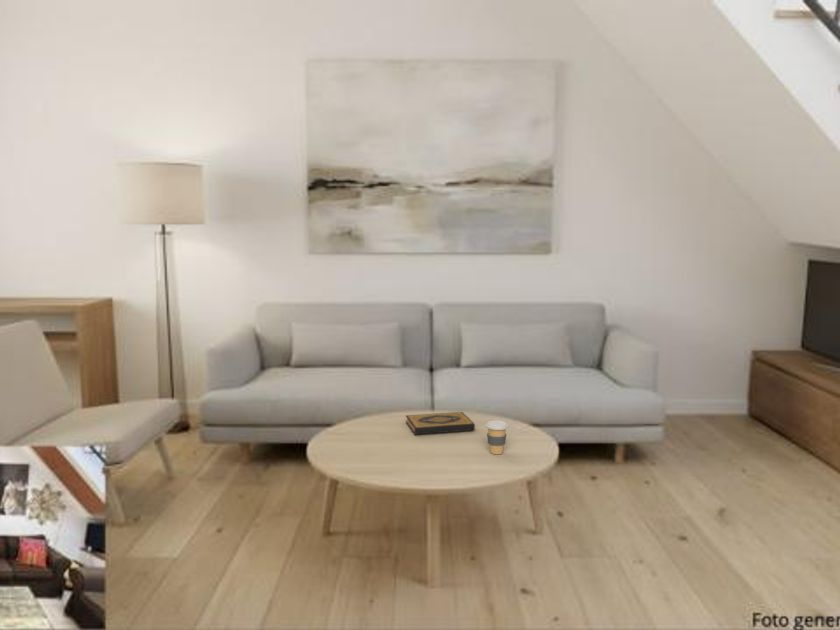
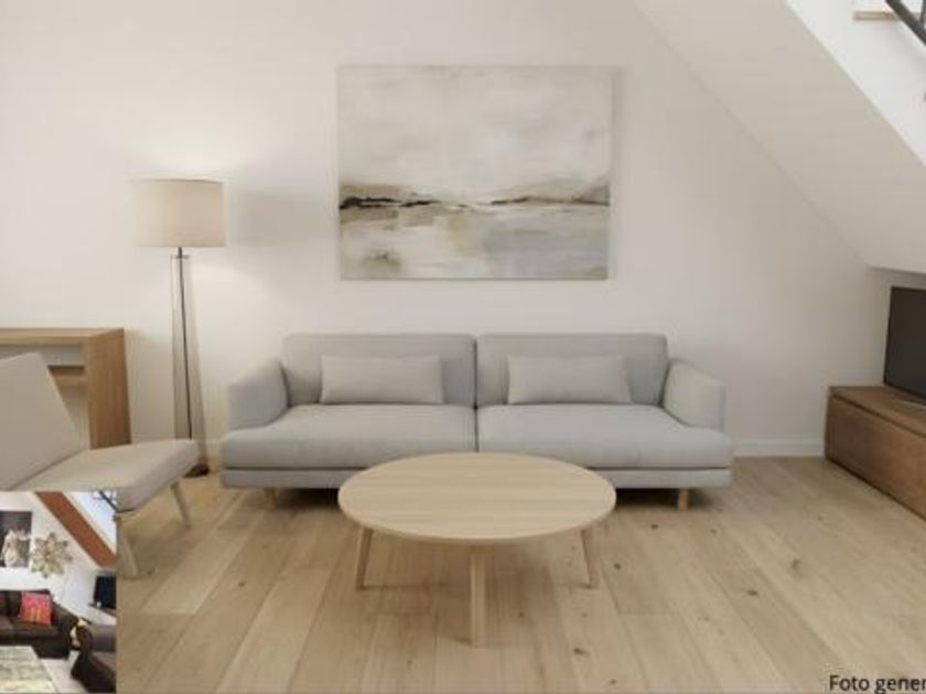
- coffee cup (496, 437)
- hardback book (439, 423)
